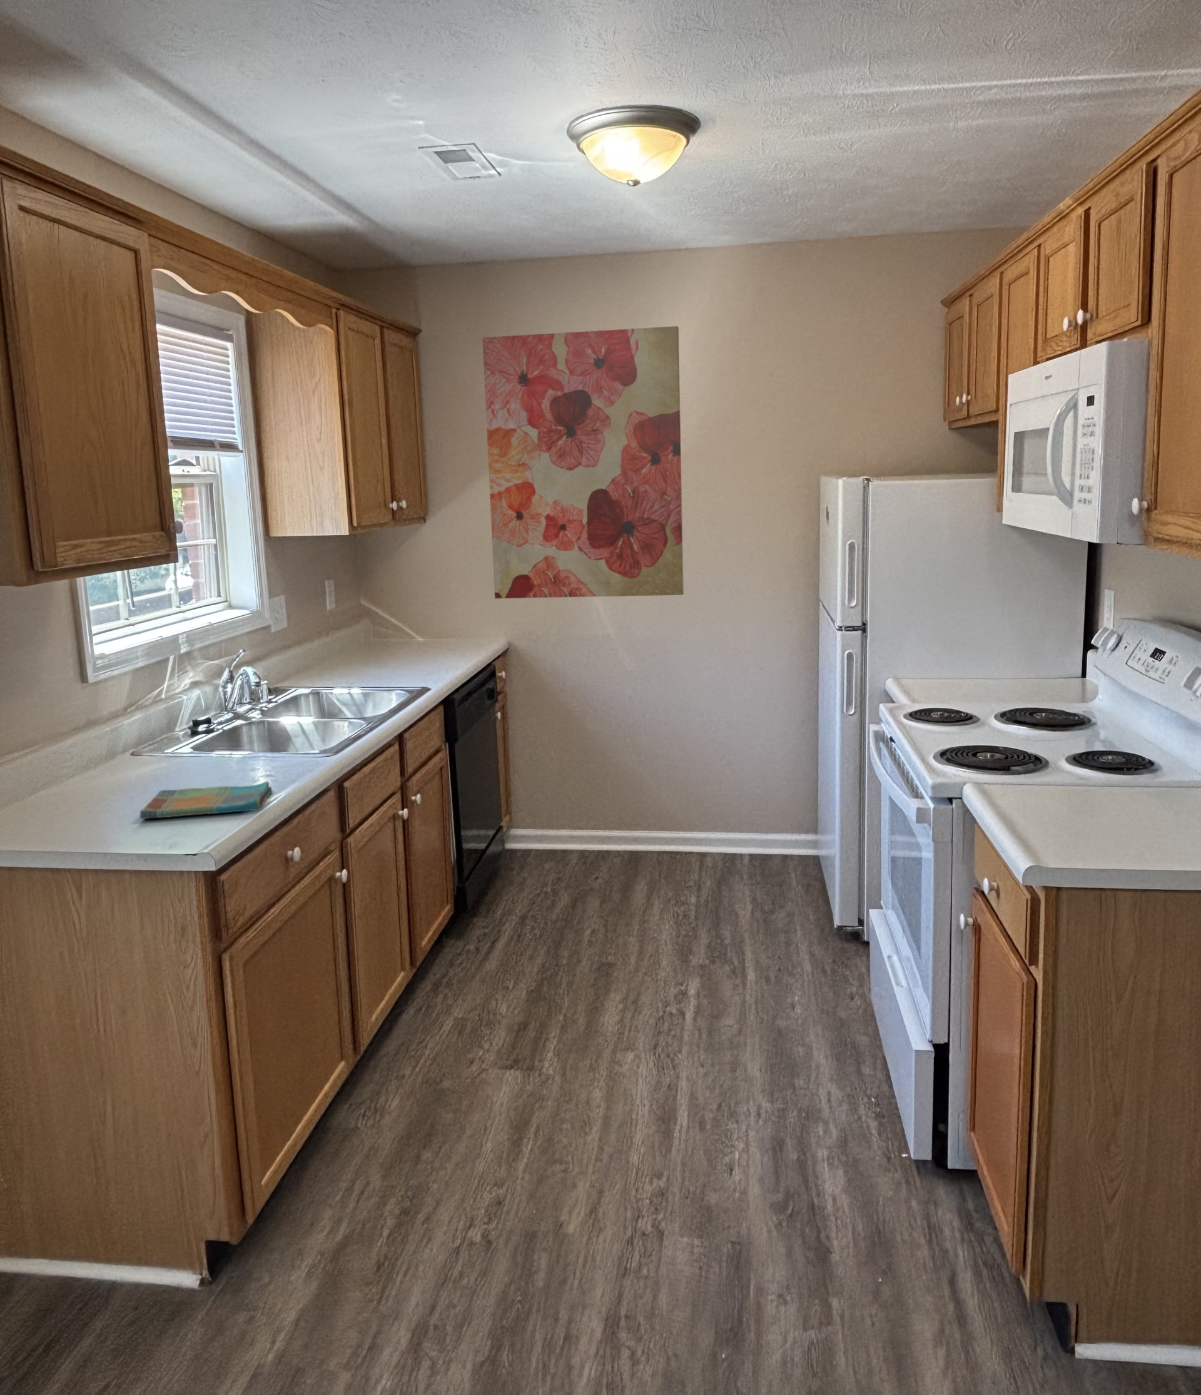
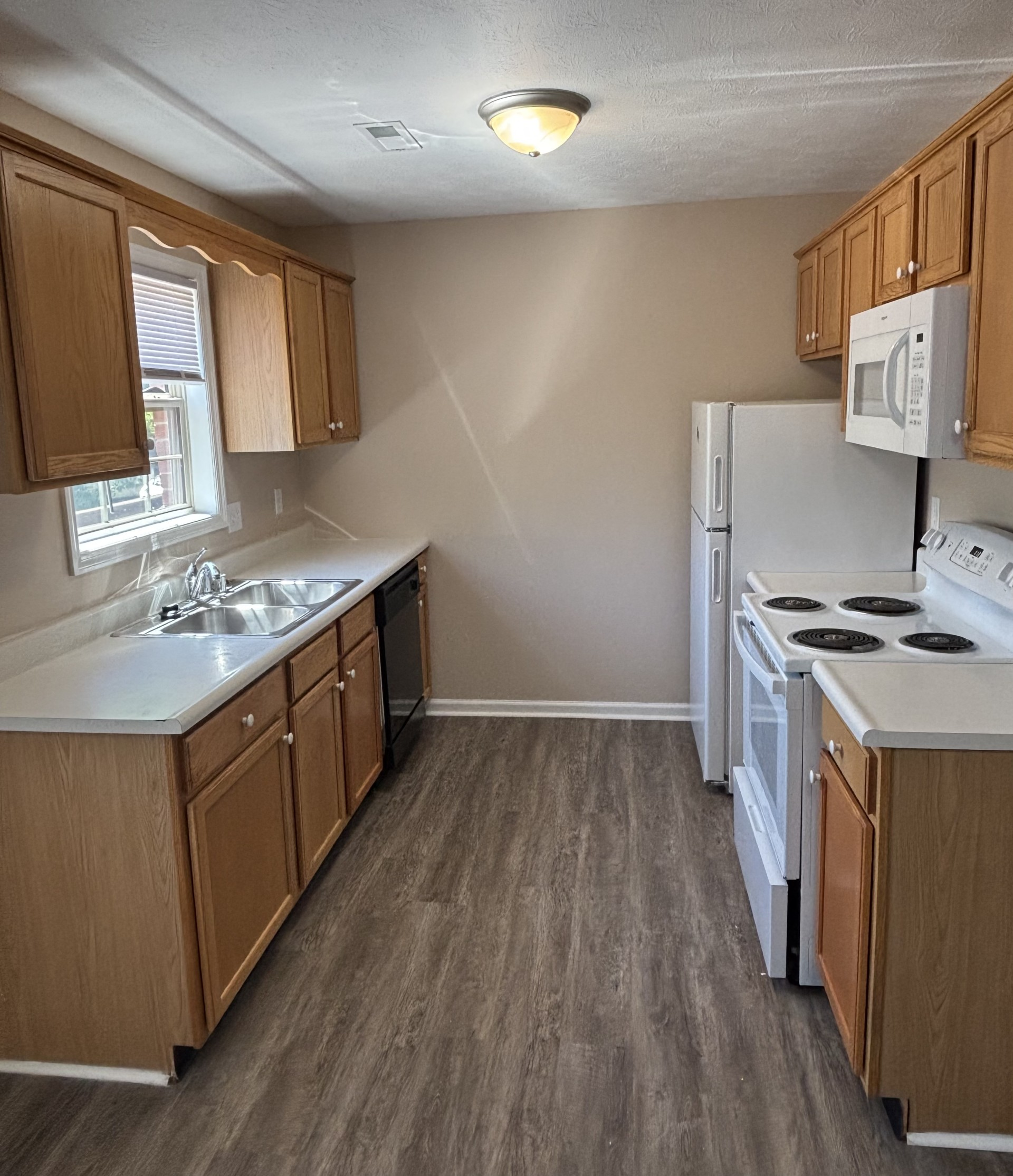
- dish towel (209, 800)
- wall art (583, 467)
